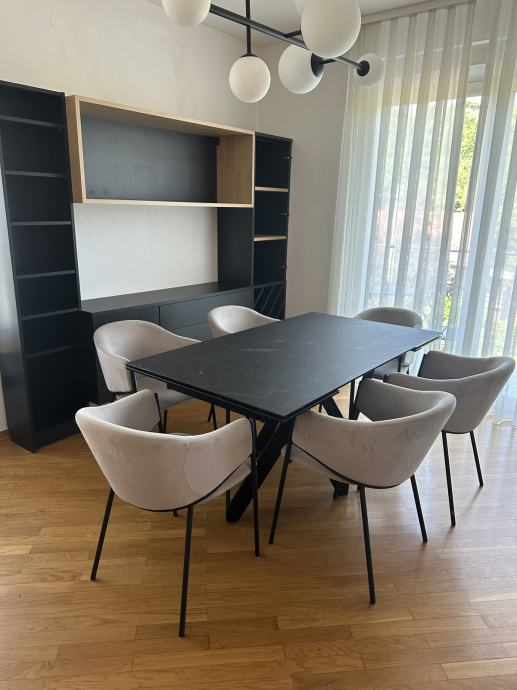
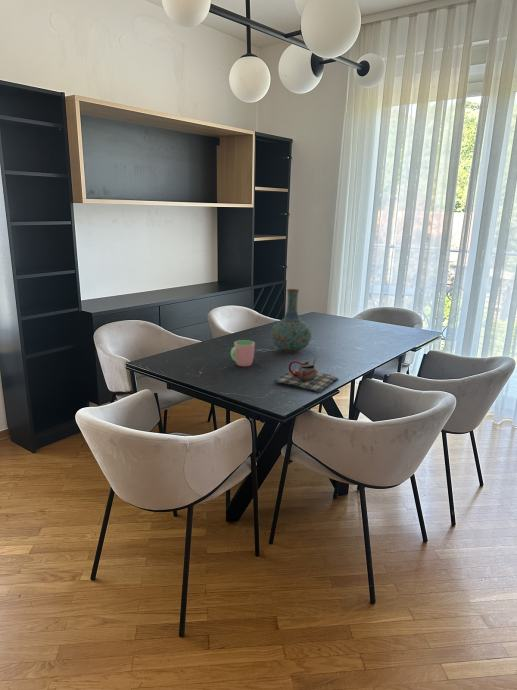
+ cup (241, 354)
+ vase (291, 320)
+ teapot (307, 371)
